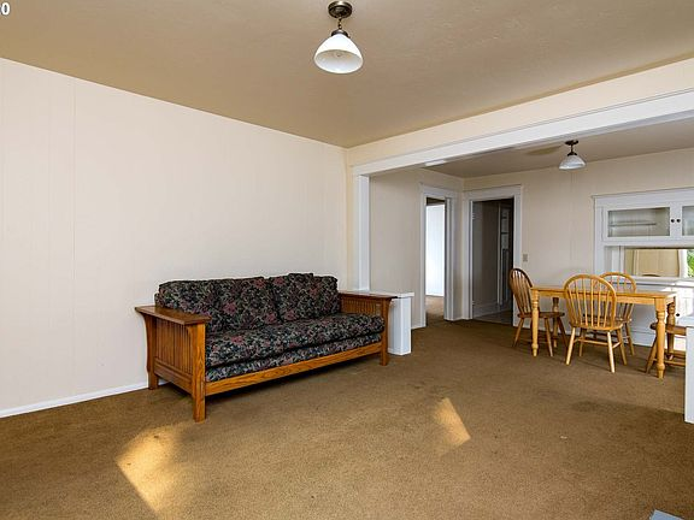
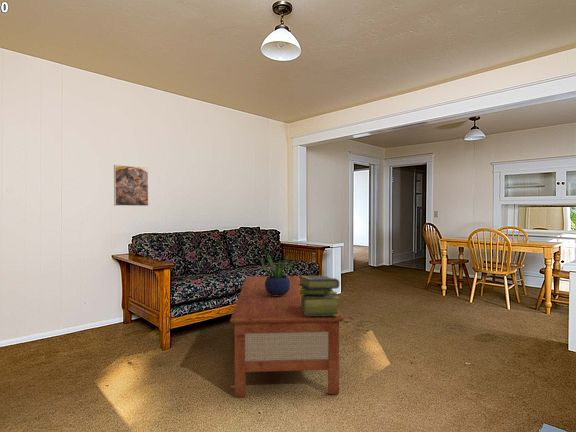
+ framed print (131, 186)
+ potted plant (278, 274)
+ stack of books (317, 293)
+ coffee table (283, 321)
